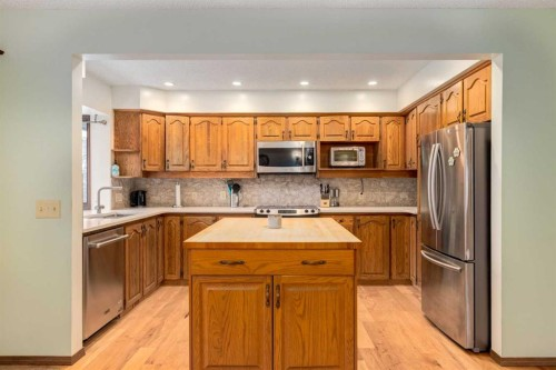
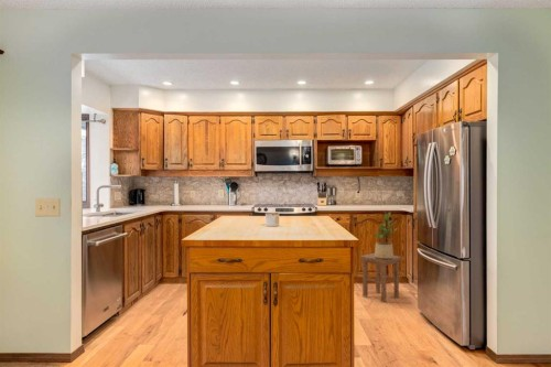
+ potted plant (382, 234)
+ stool (380, 276)
